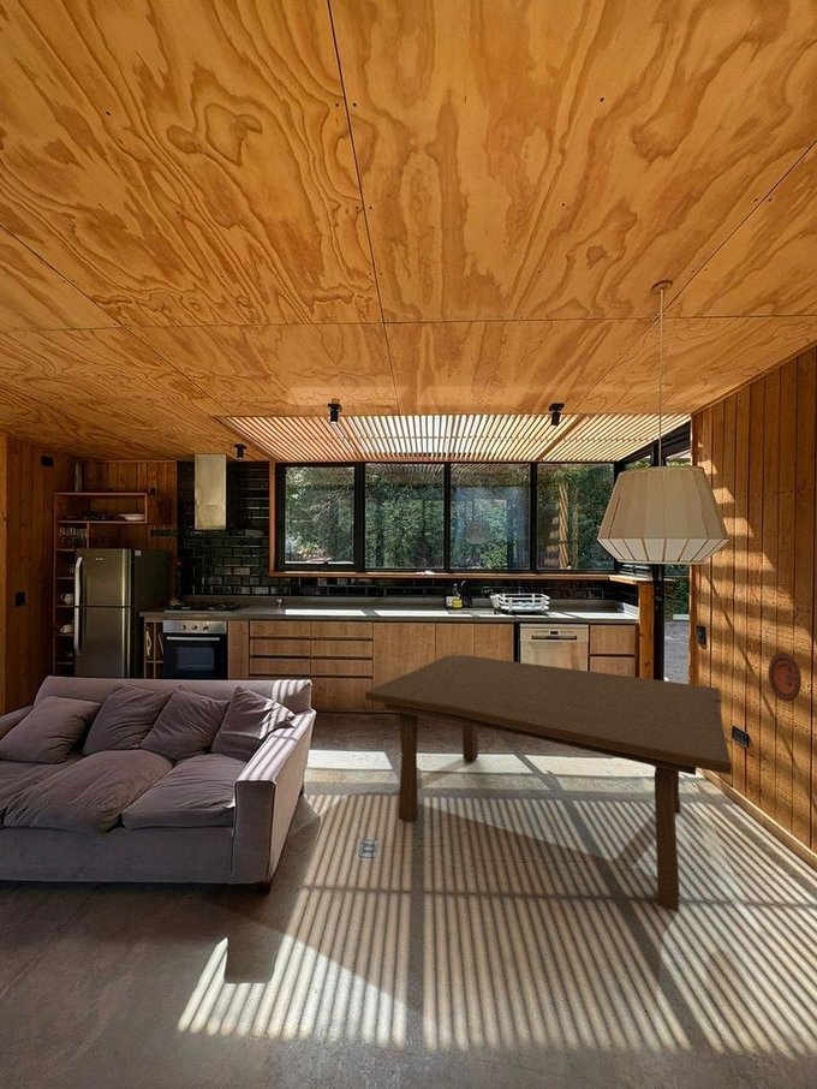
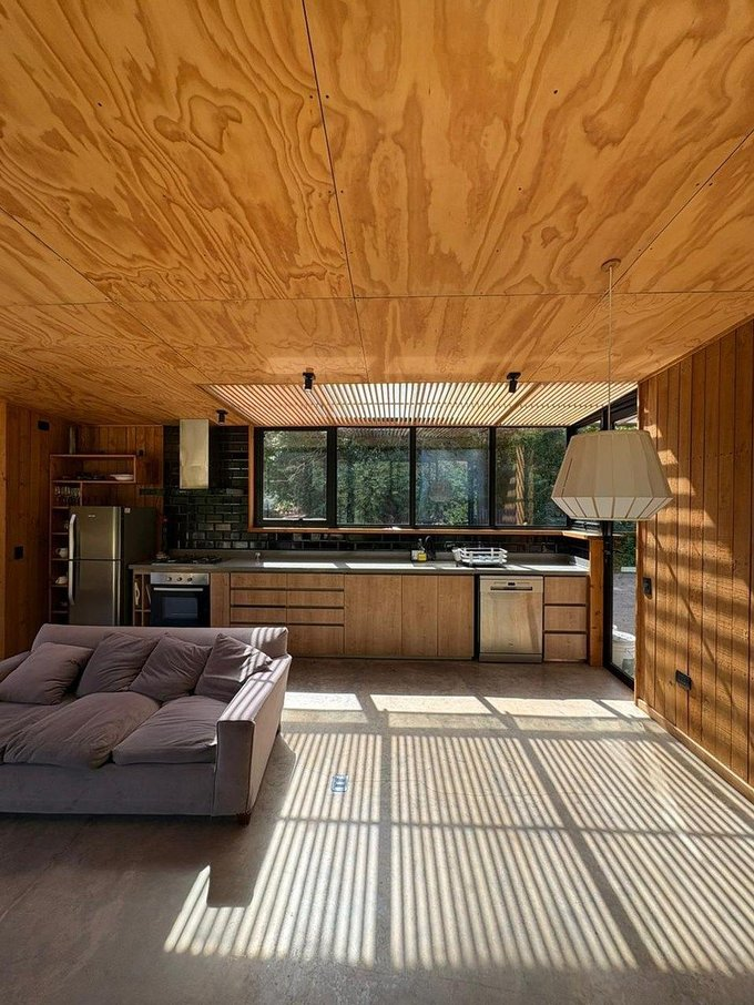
- dining table (548, 740)
- decorative plate (785, 677)
